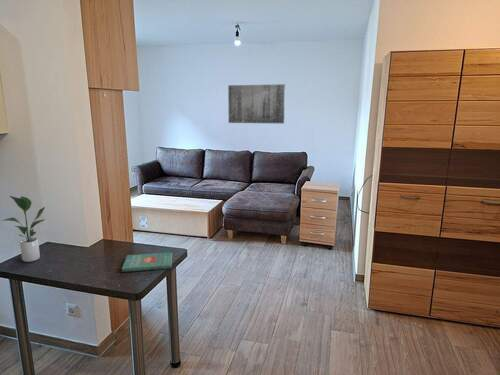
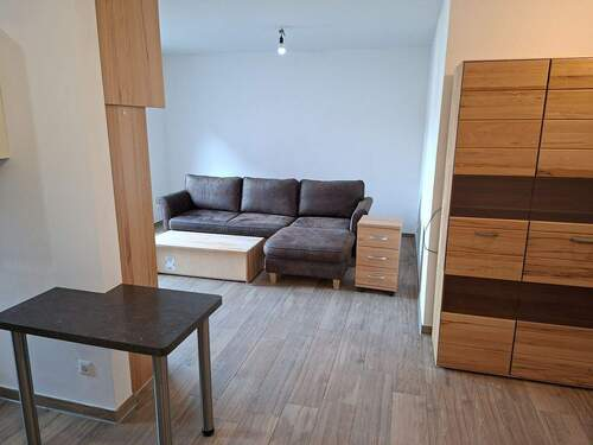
- book (148, 261)
- potted plant (27, 226)
- wall art (256, 104)
